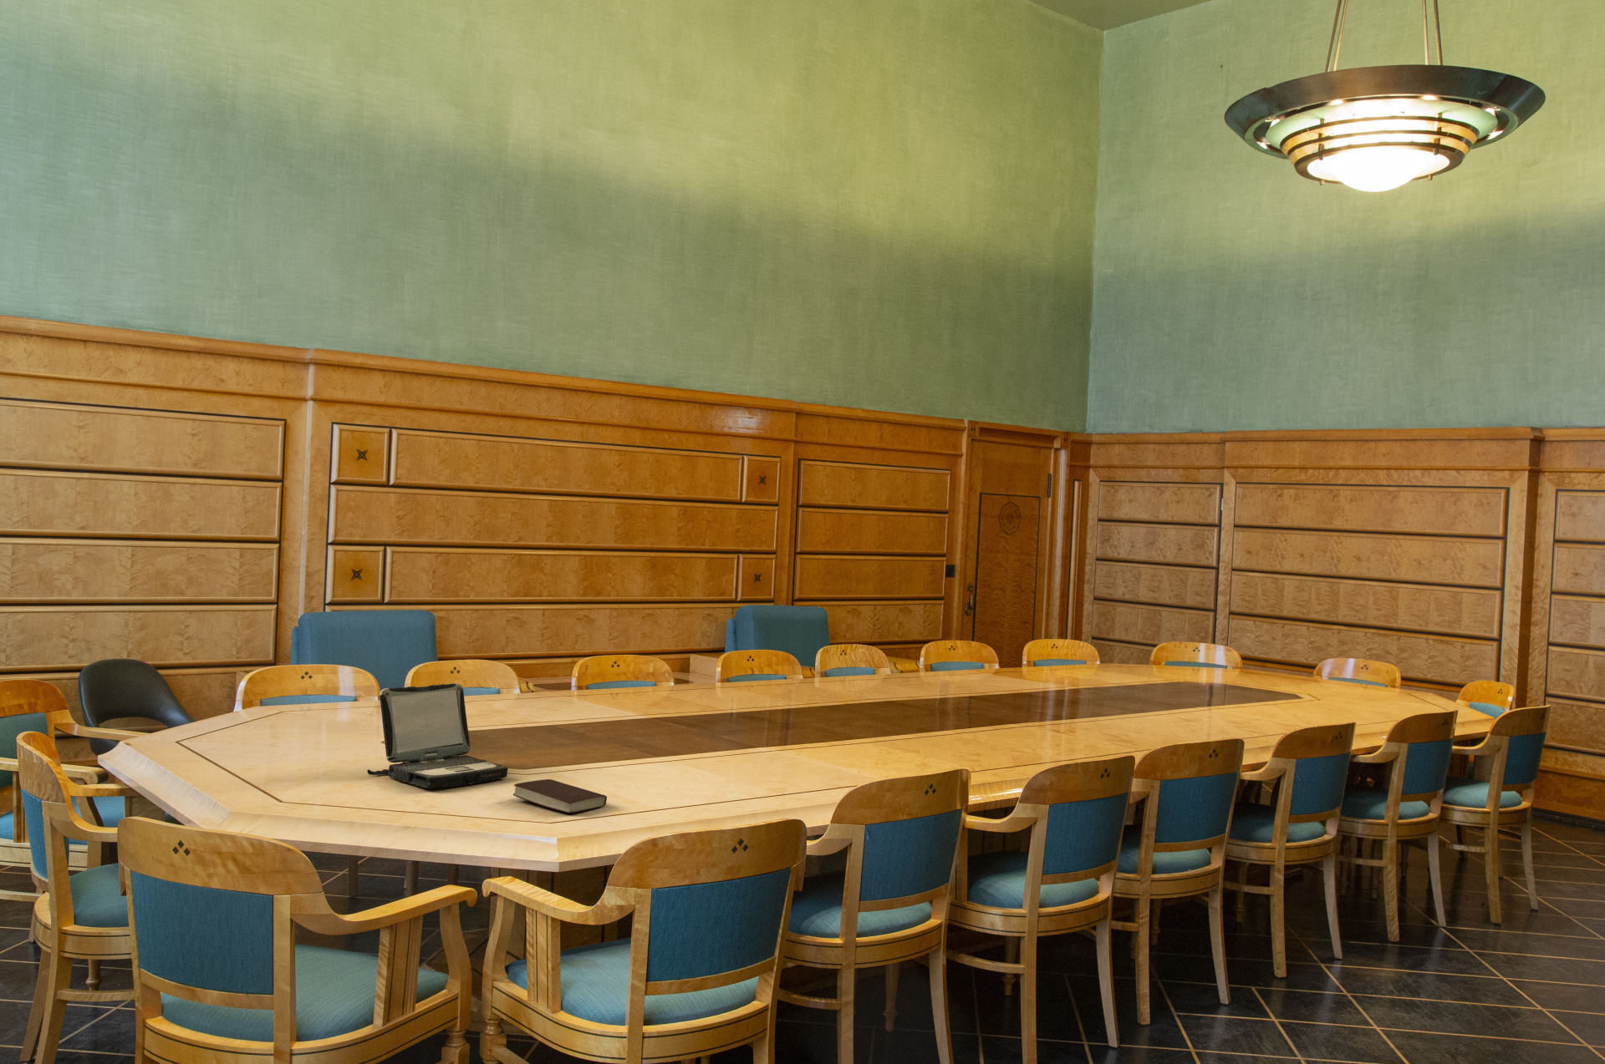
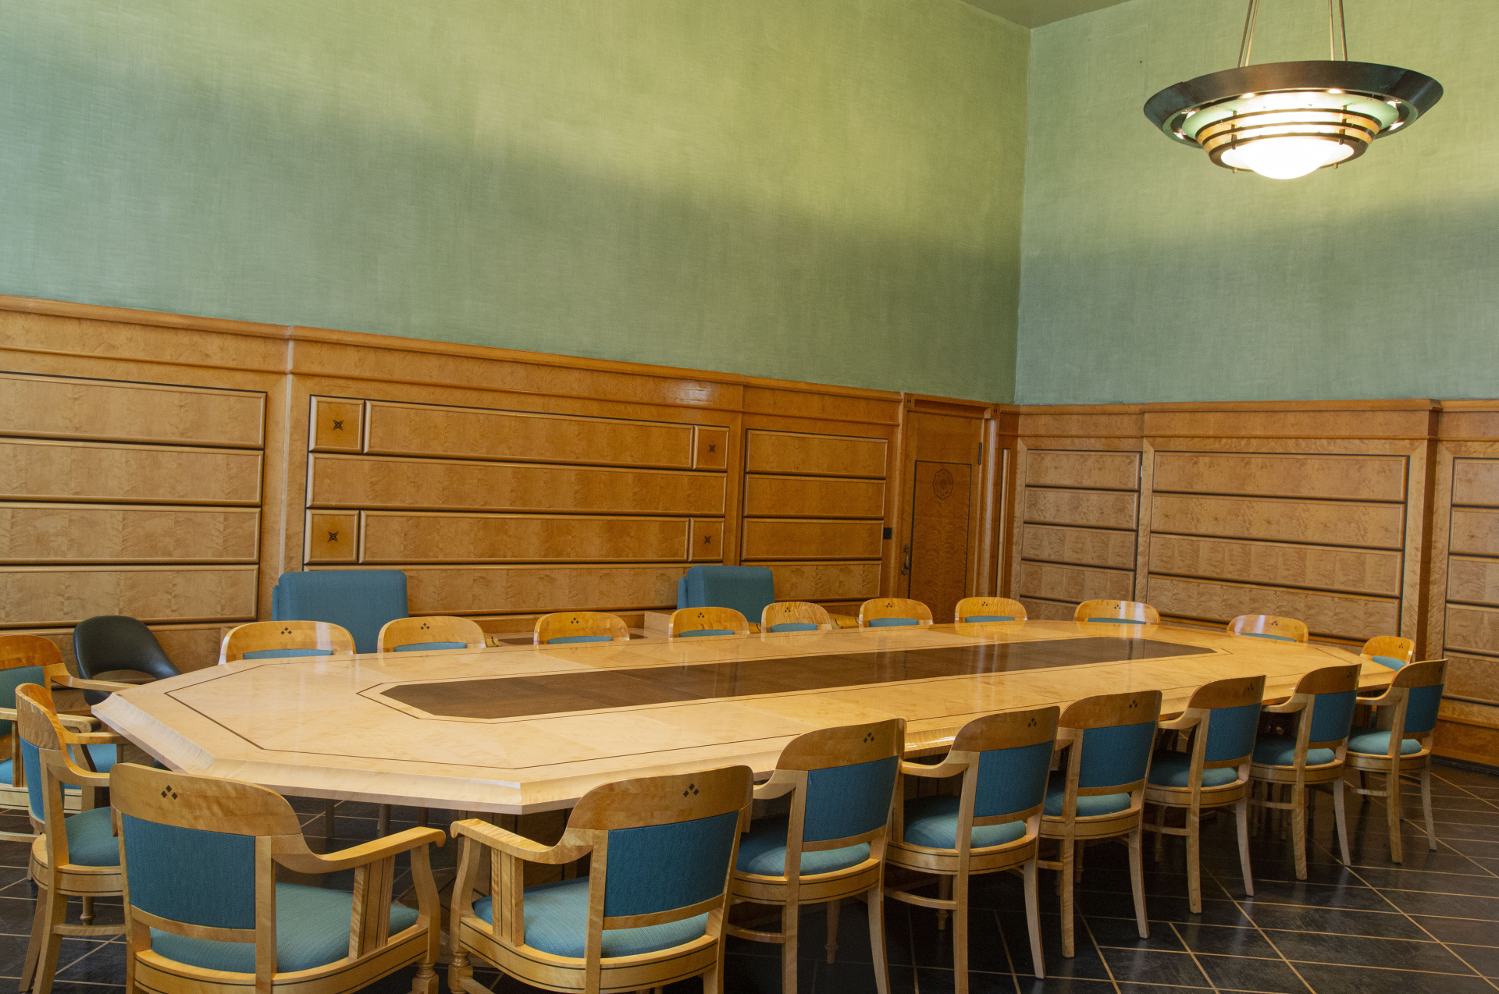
- book (560, 794)
- laptop (442, 733)
